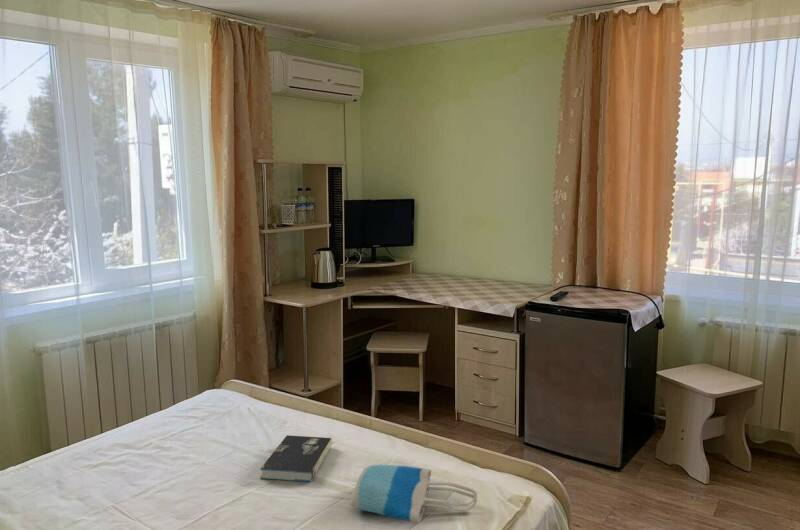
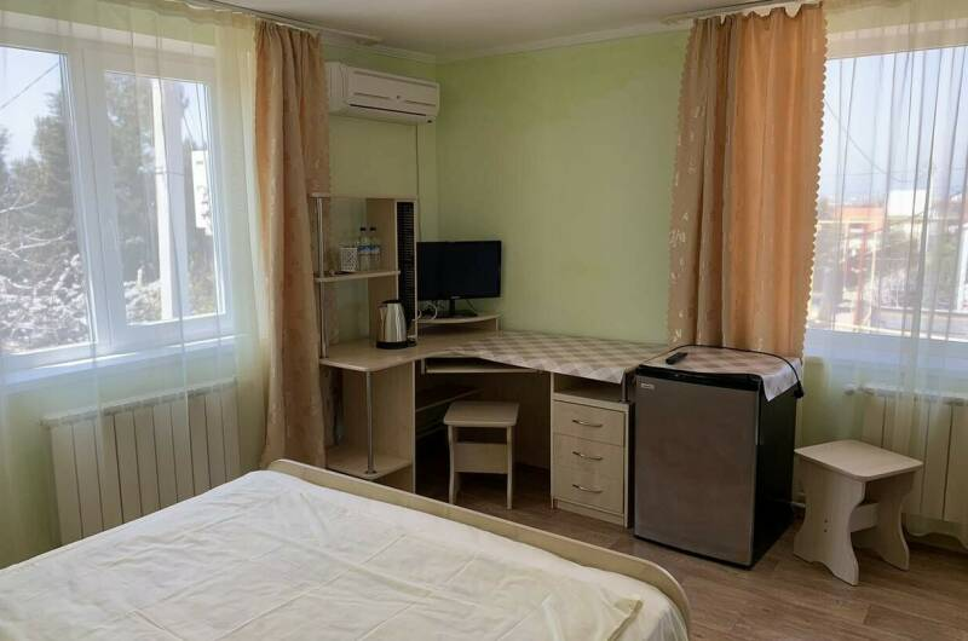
- book (298, 456)
- tote bag (415, 491)
